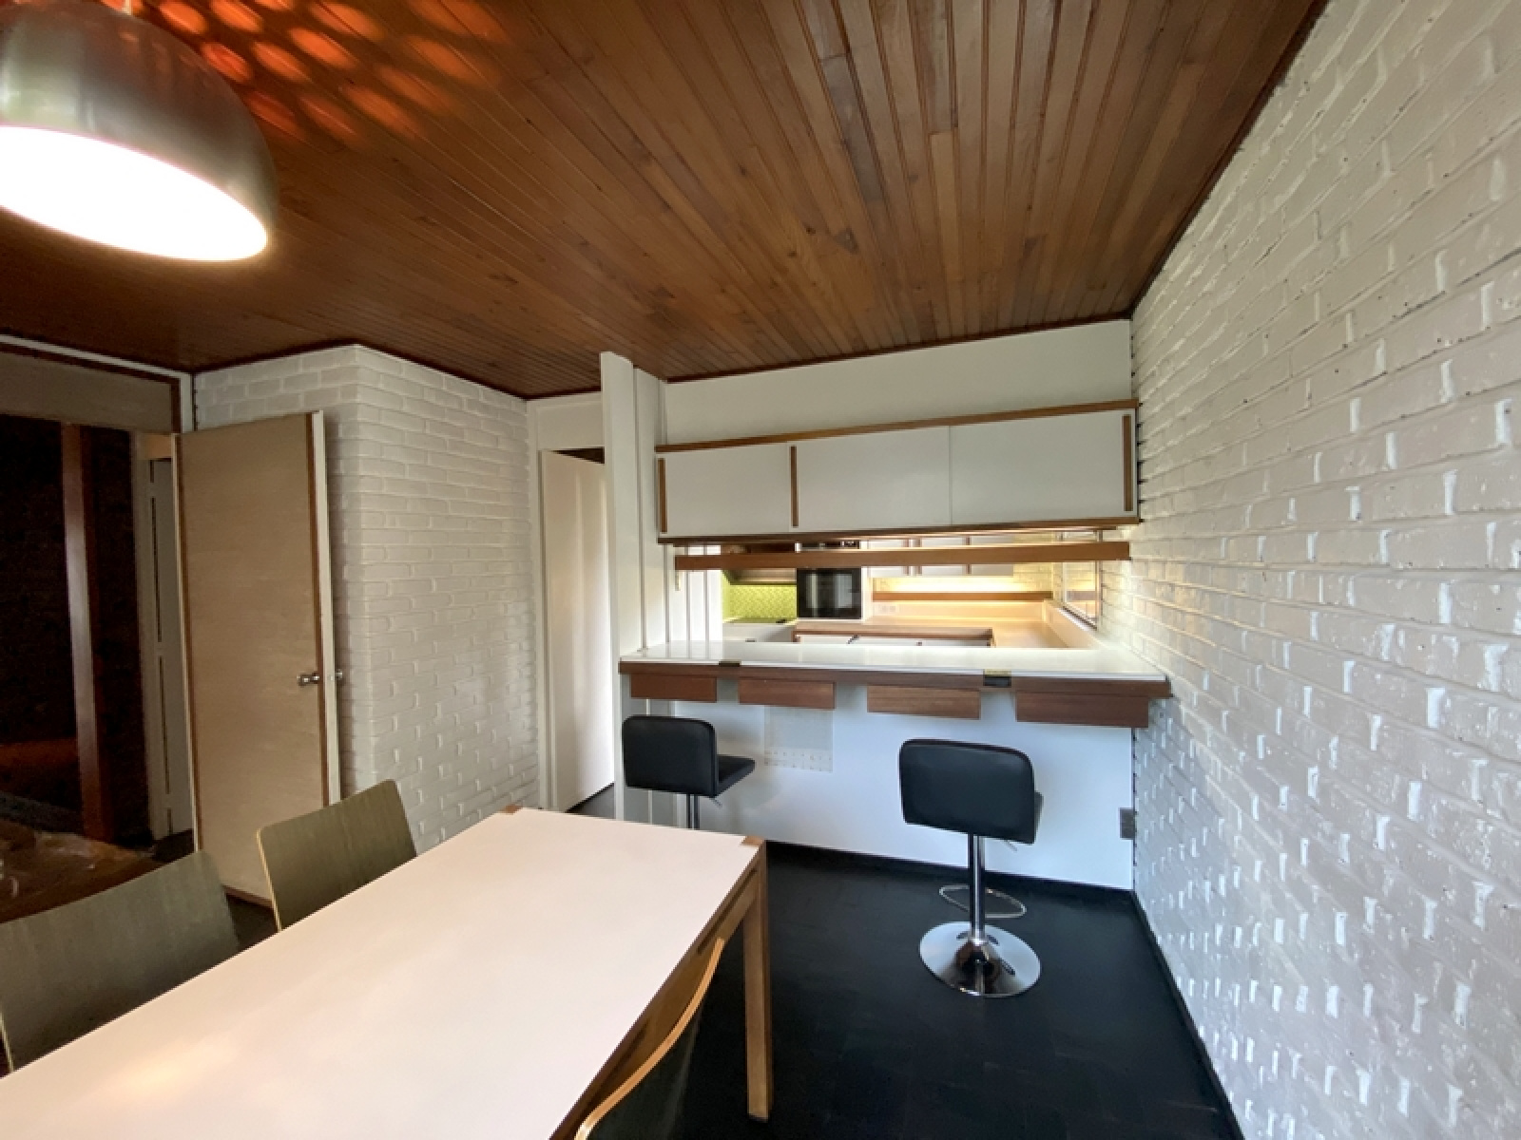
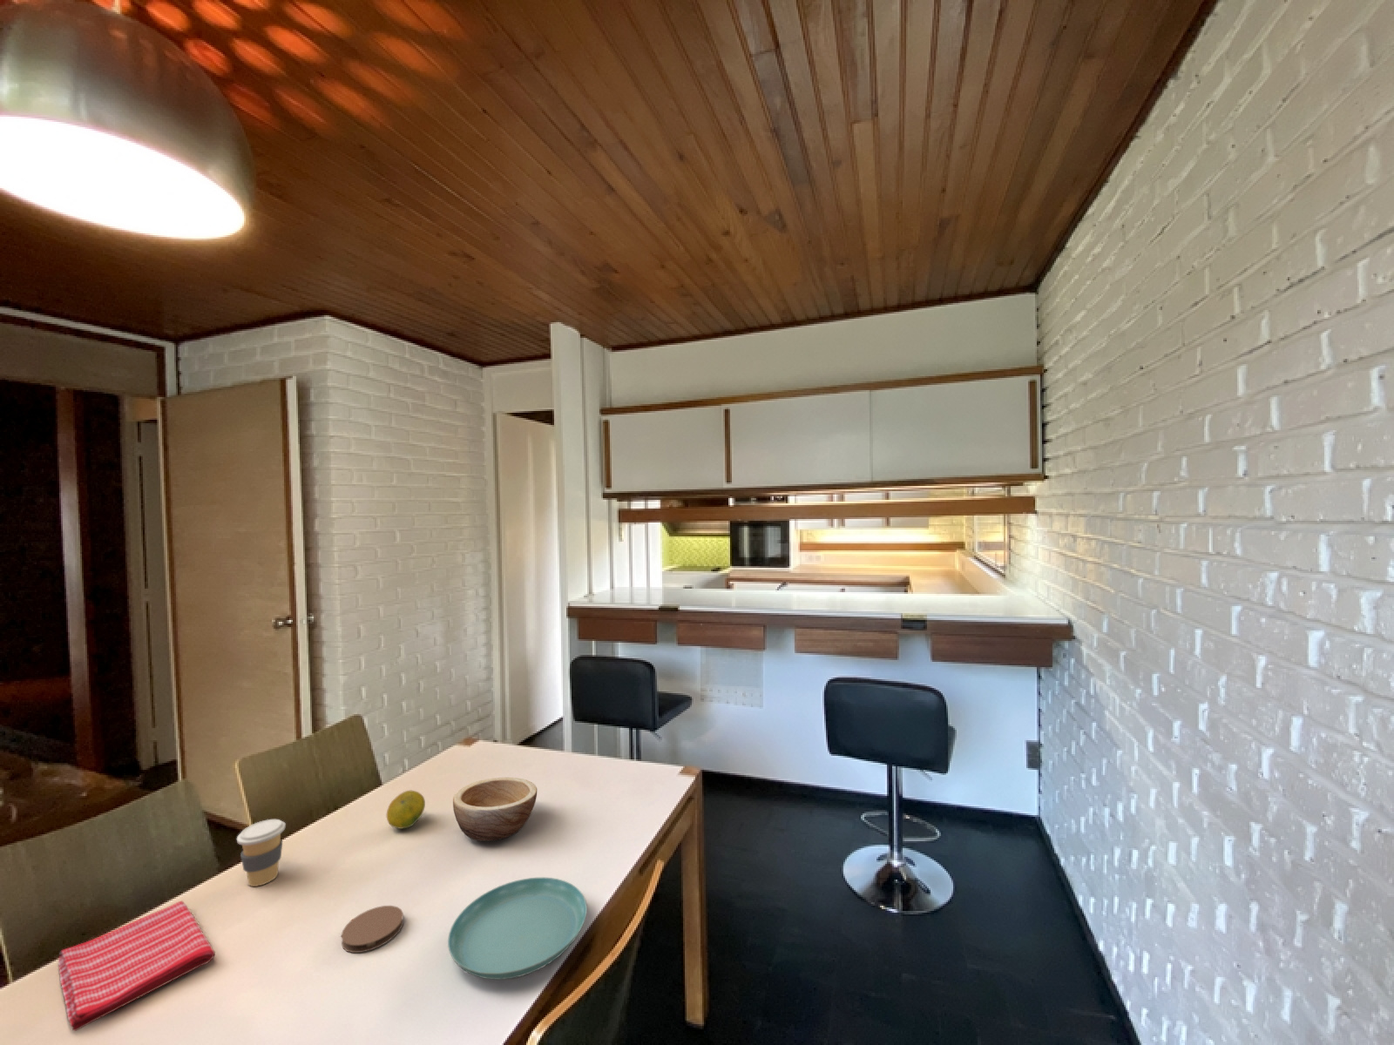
+ coffee cup (262, 853)
+ fruit (405, 809)
+ coaster (373, 928)
+ dish towel (136, 955)
+ saucer (520, 928)
+ bowl (496, 808)
